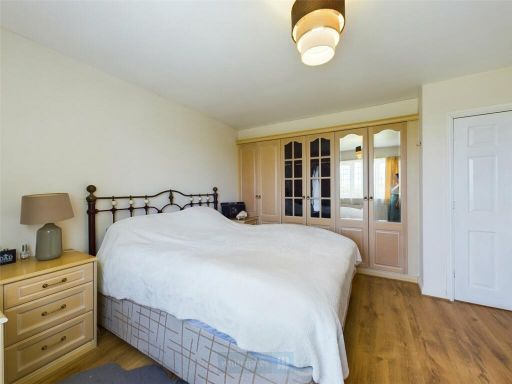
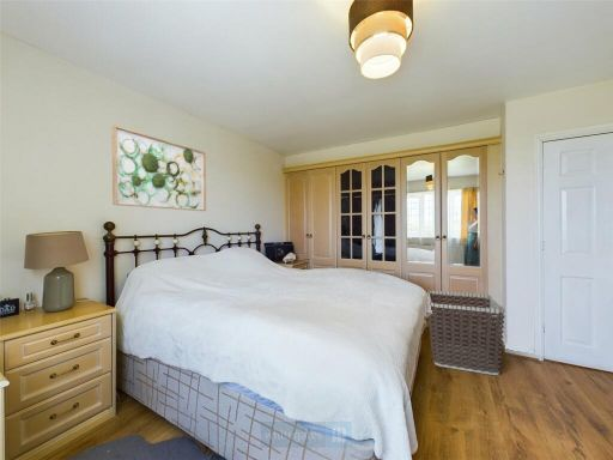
+ clothes hamper (461, 327)
+ wall art (166, 174)
